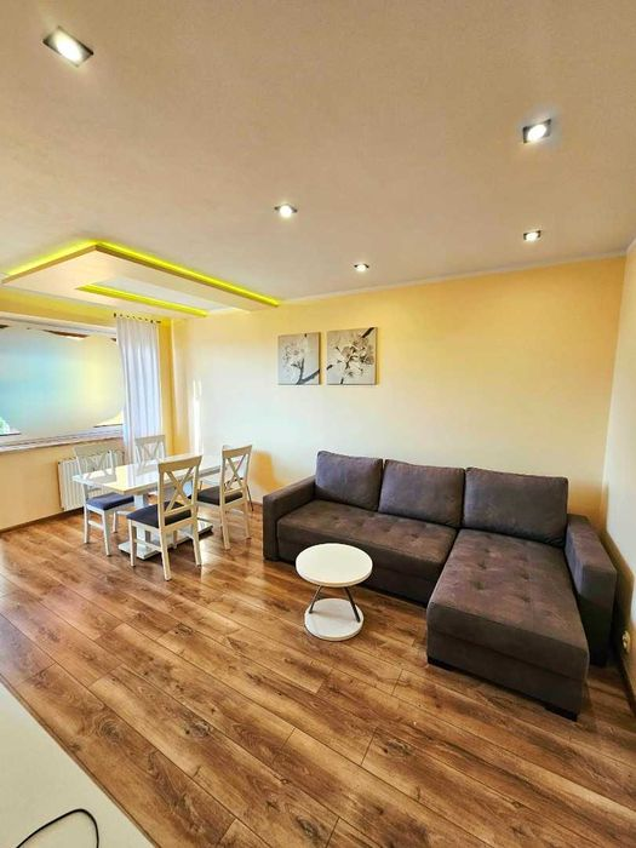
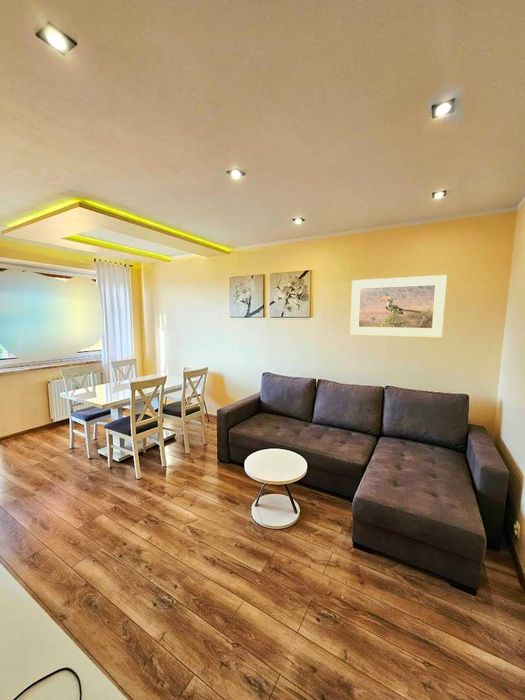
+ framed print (394, 307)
